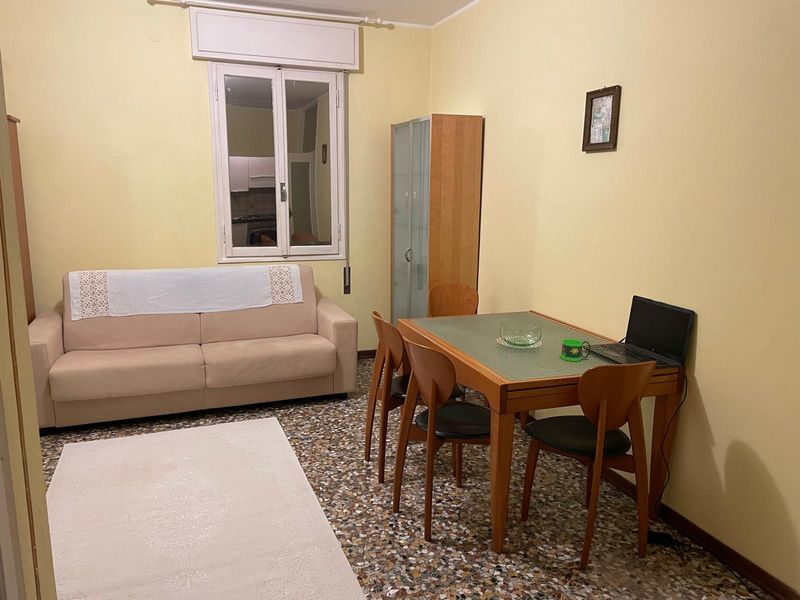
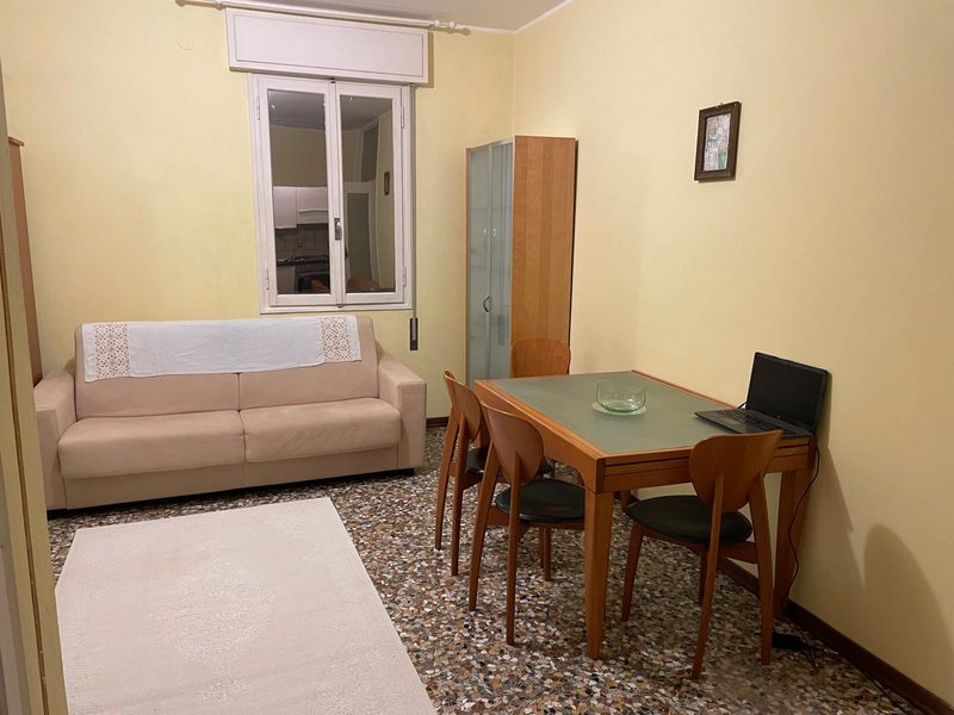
- mug (576, 349)
